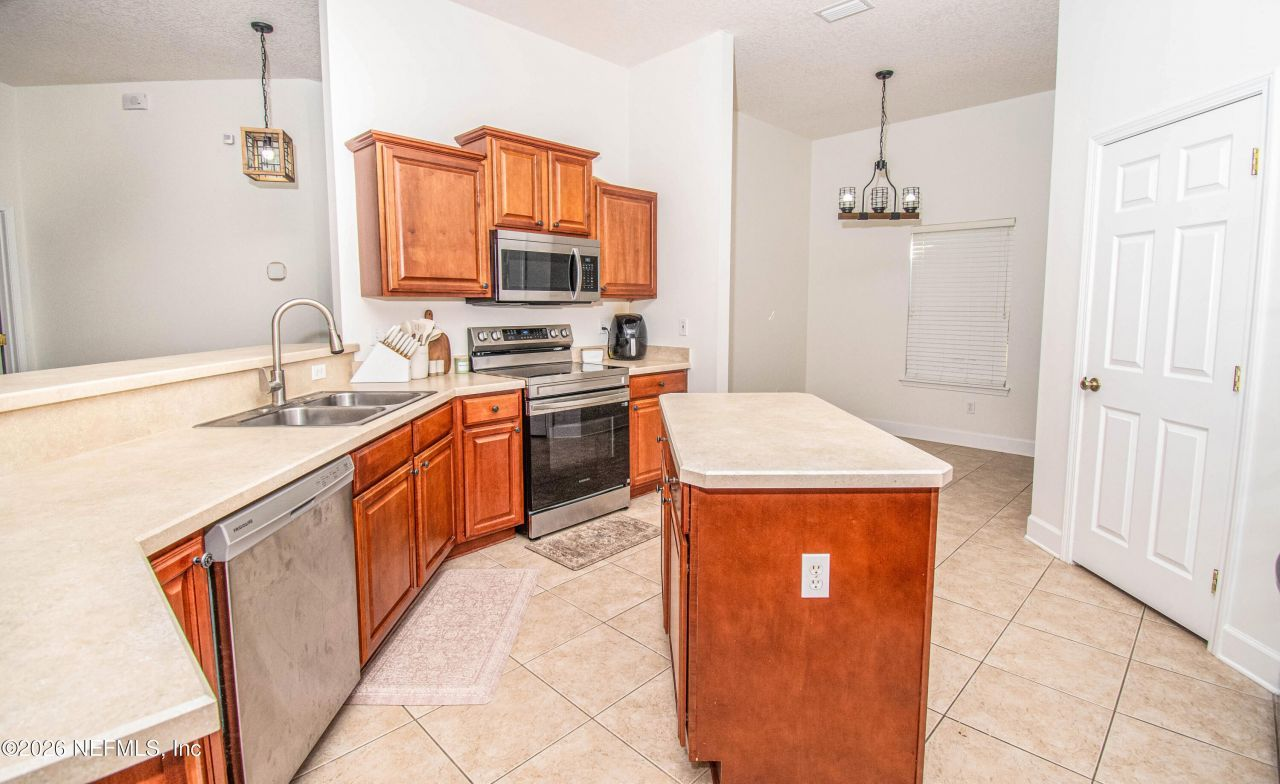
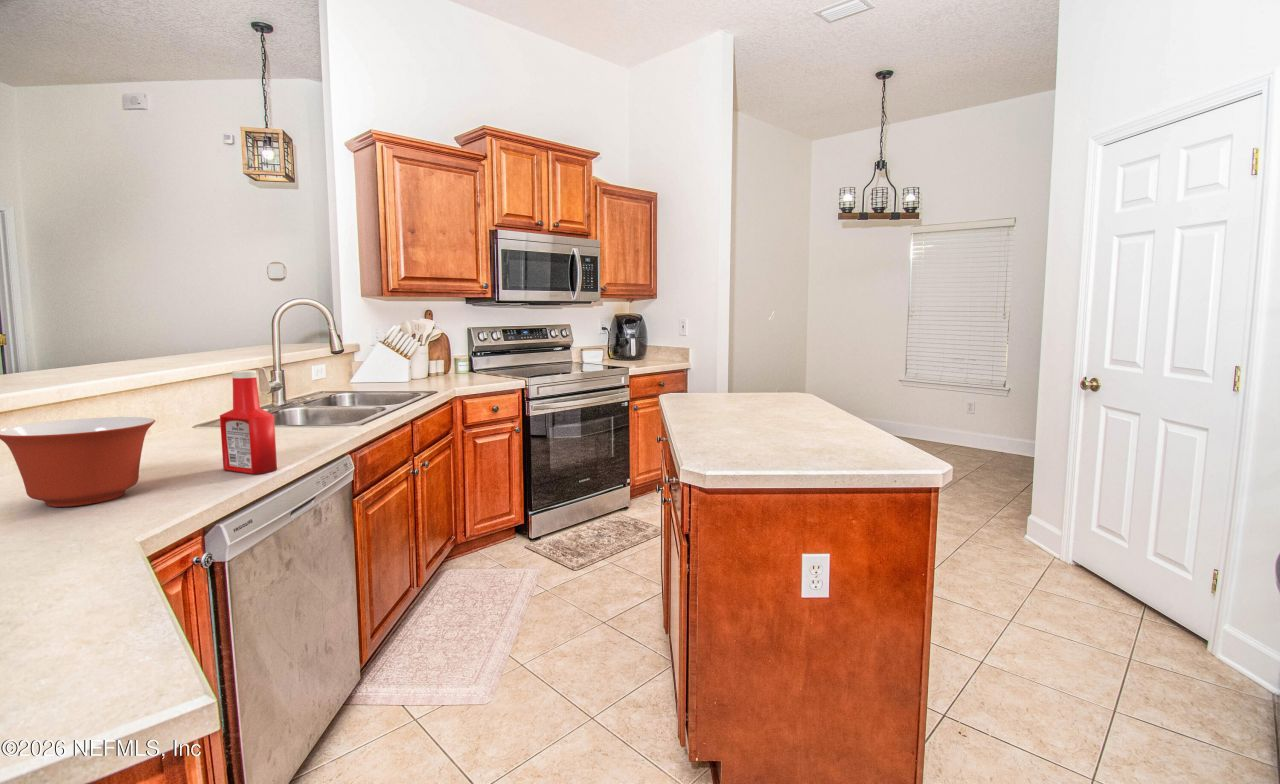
+ mixing bowl (82, 462)
+ soap bottle (247, 420)
